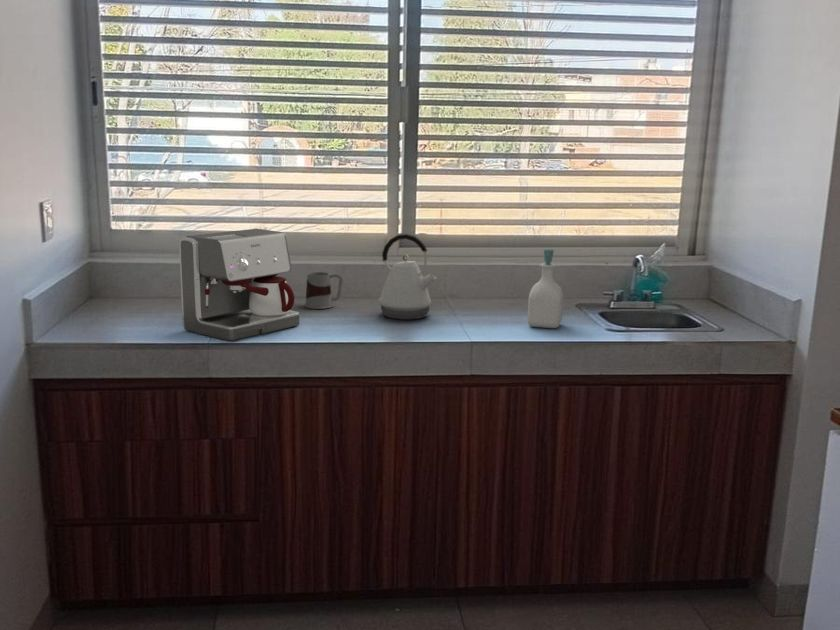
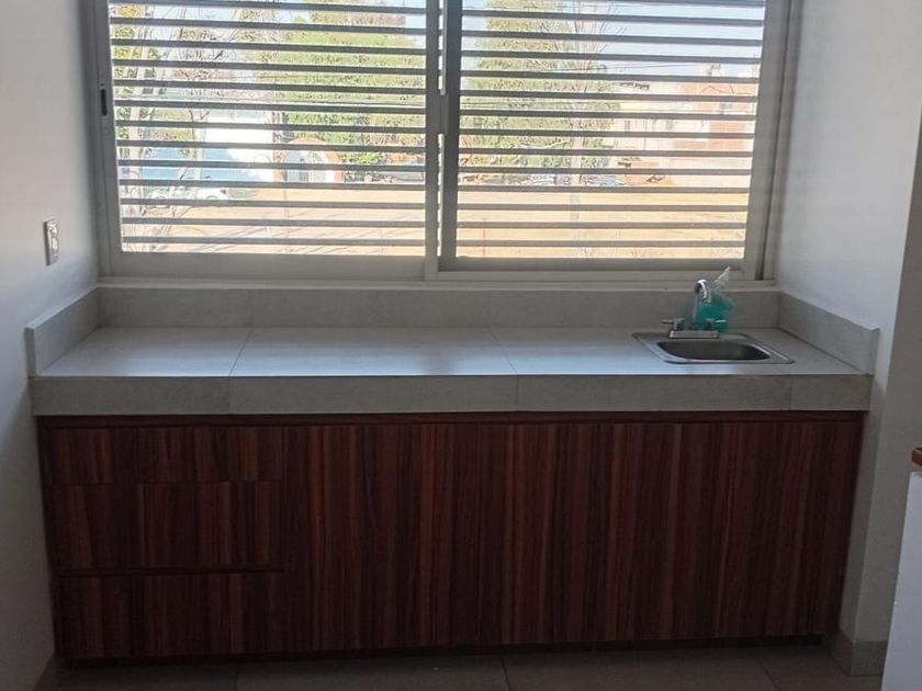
- soap bottle (546, 287)
- kettle (407, 275)
- mug (323, 289)
- coffee maker (241, 281)
